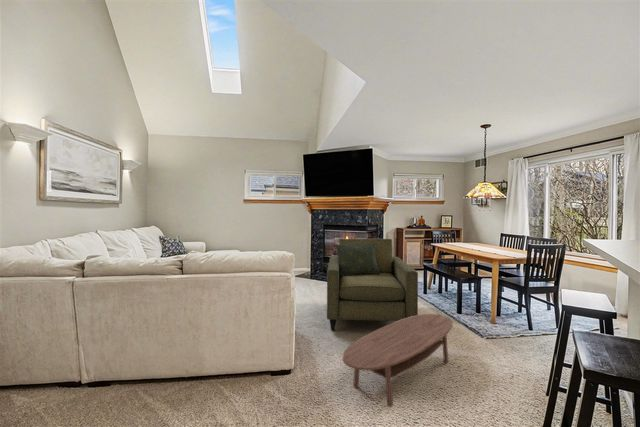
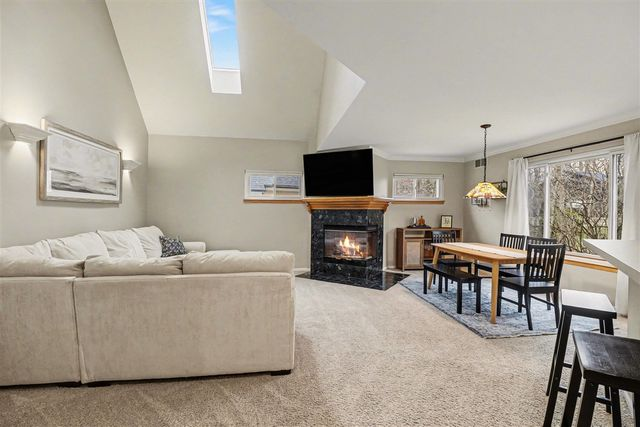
- coffee table (404, 354)
- armchair (367, 278)
